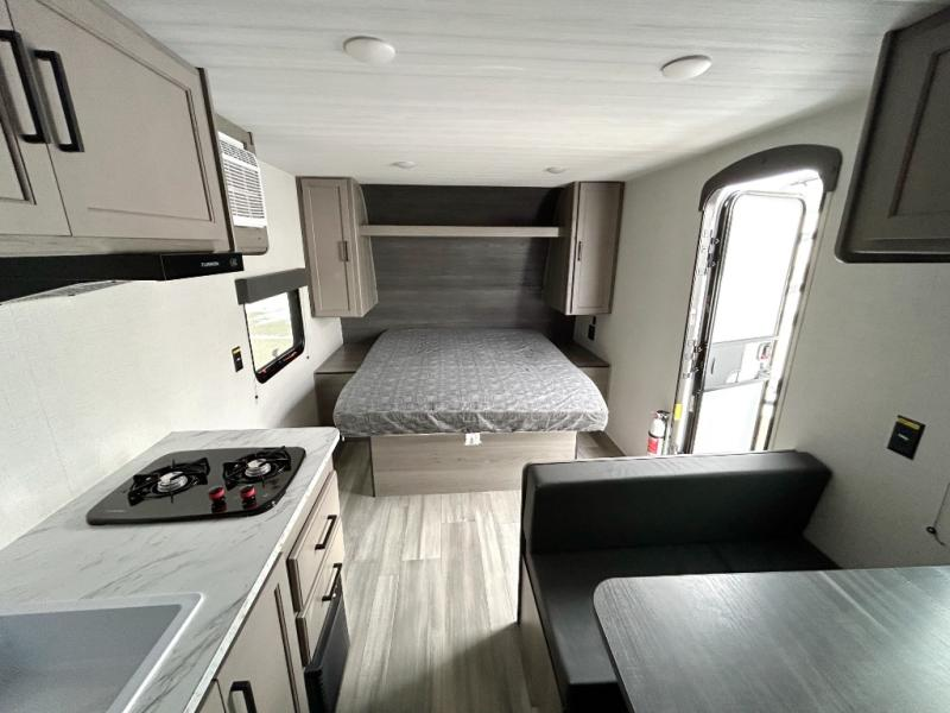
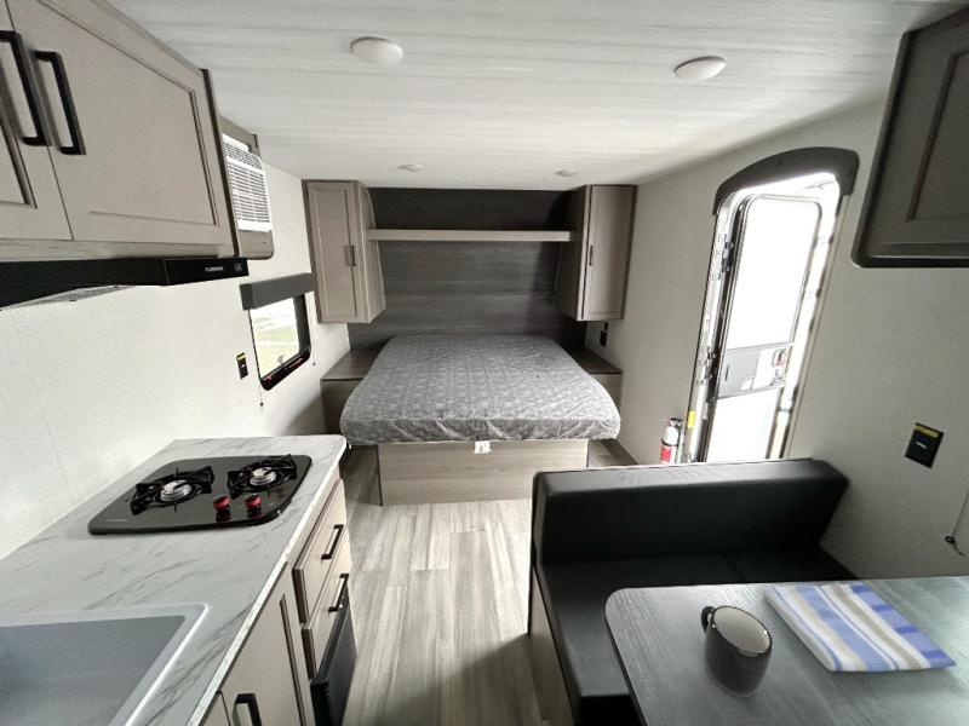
+ dish towel (848, 622)
+ mug (728, 643)
